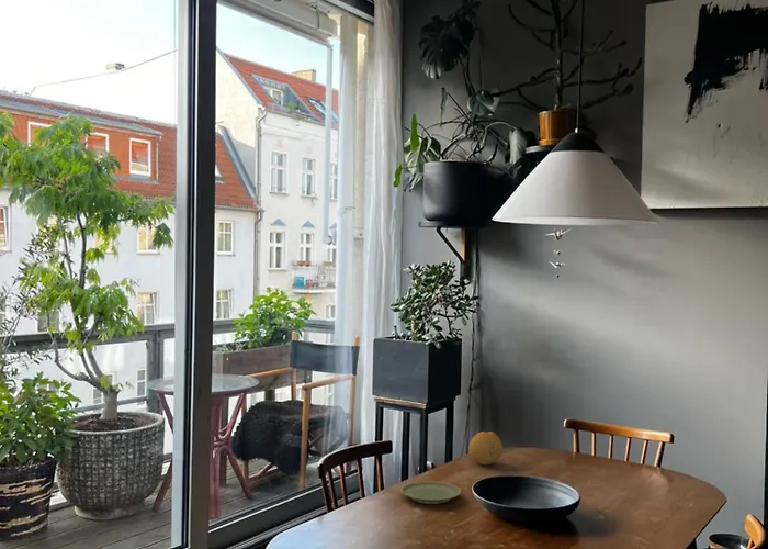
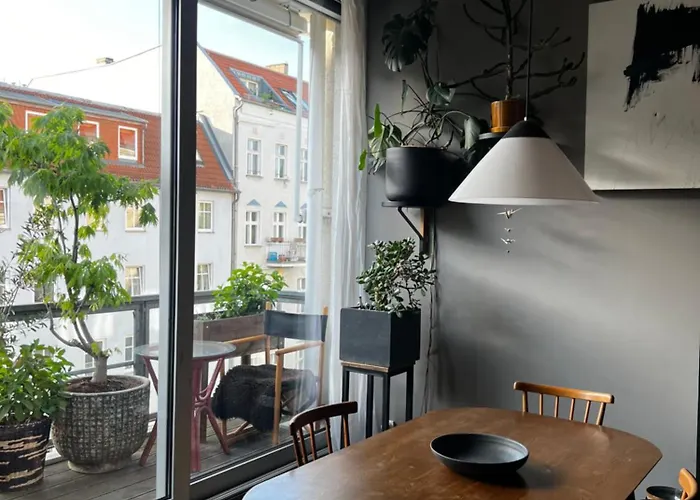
- plate (430, 493)
- fruit (485, 447)
